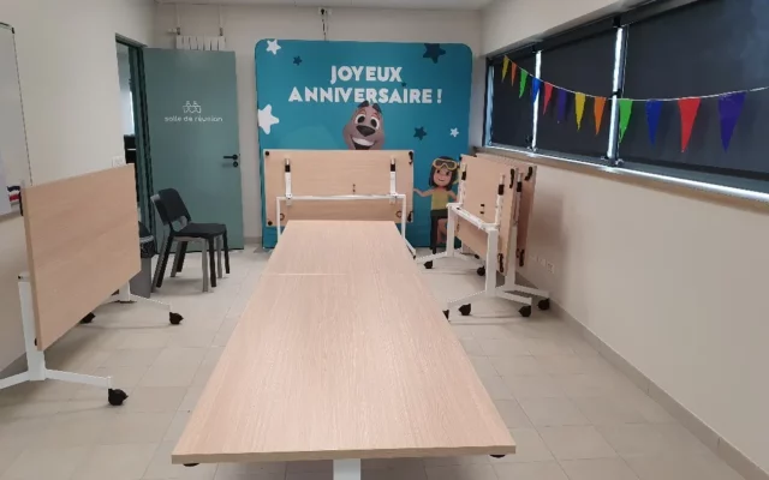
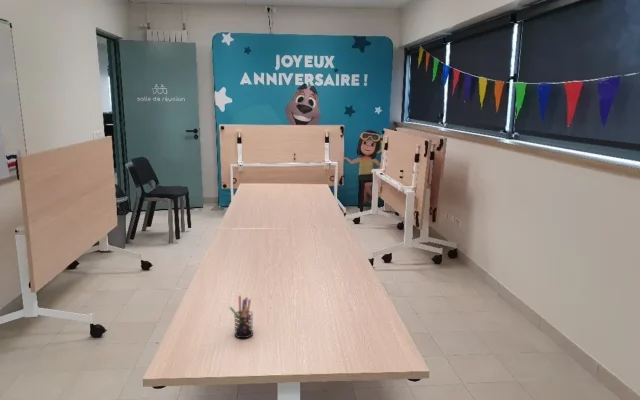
+ pen holder (241, 316)
